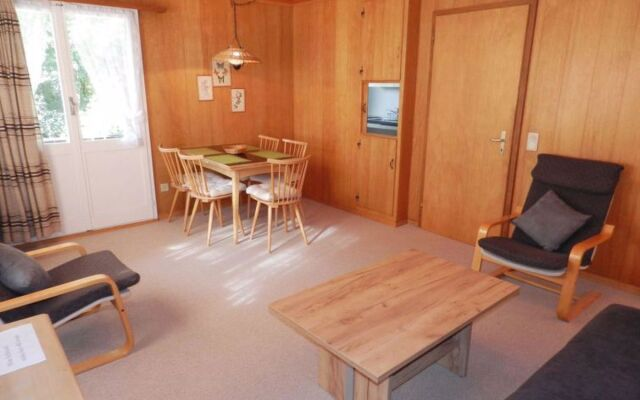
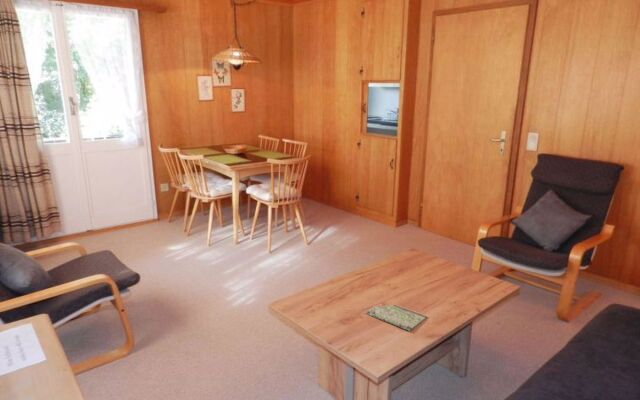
+ book (395, 314)
